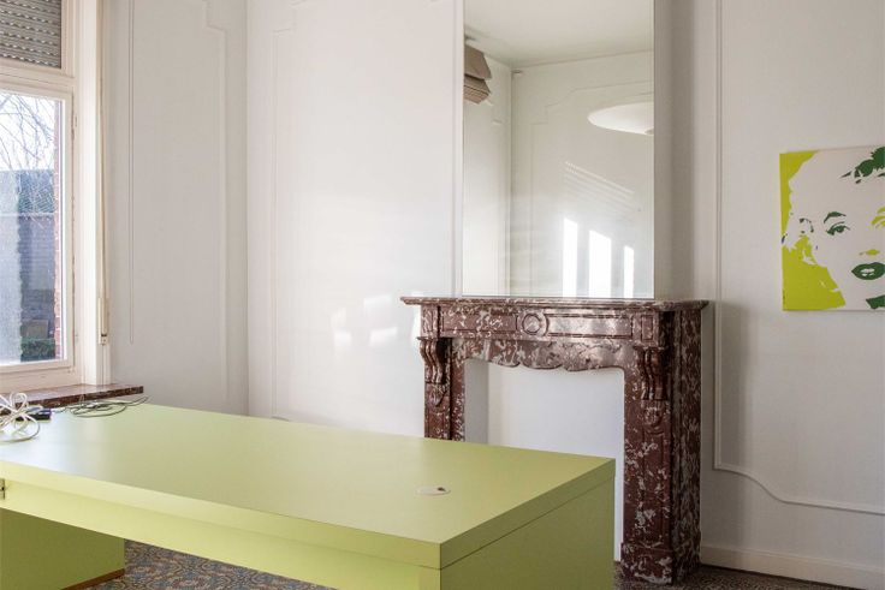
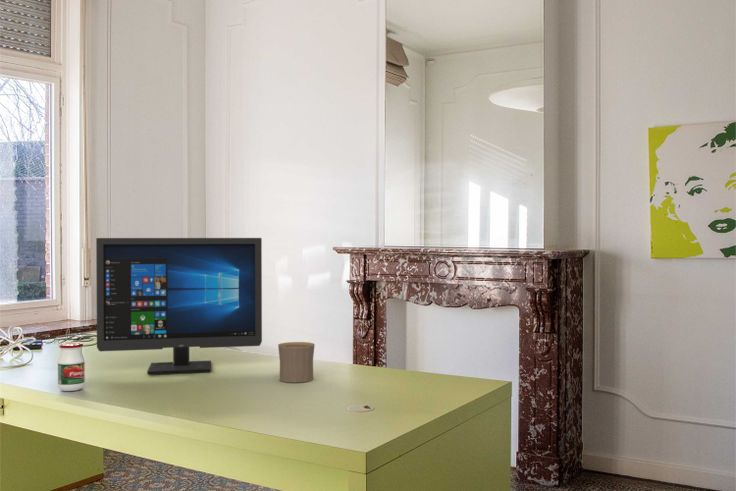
+ cup (296, 361)
+ computer monitor (181, 303)
+ jar (71, 366)
